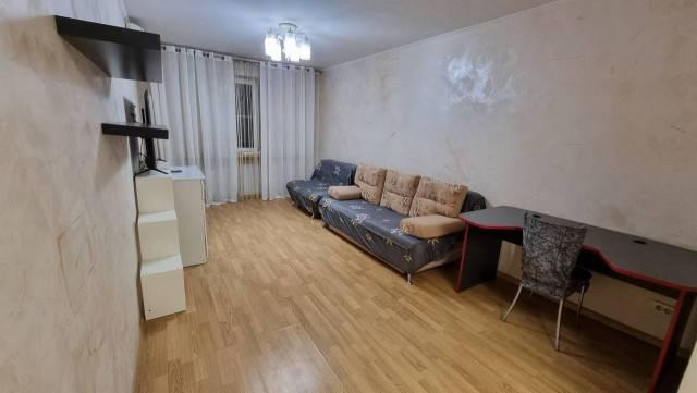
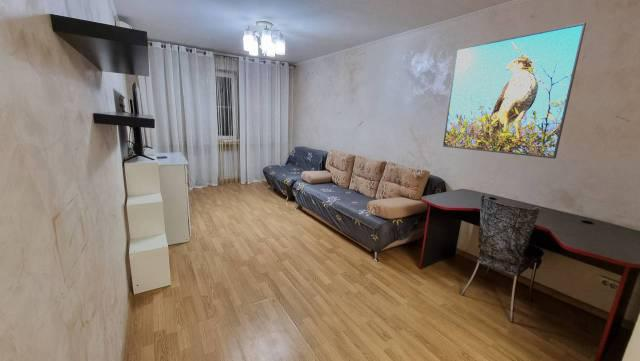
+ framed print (500, 97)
